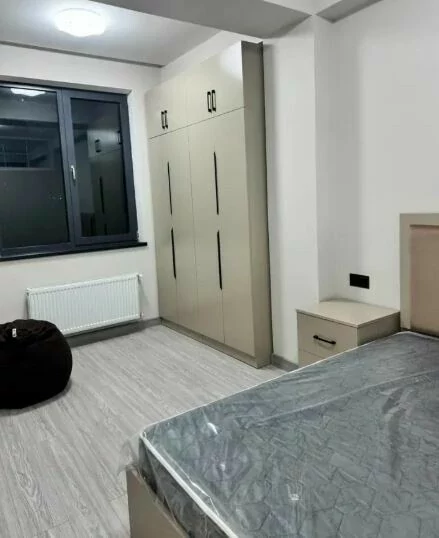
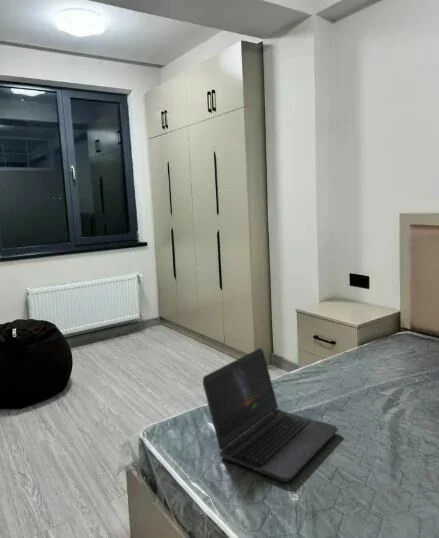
+ laptop computer (273, 406)
